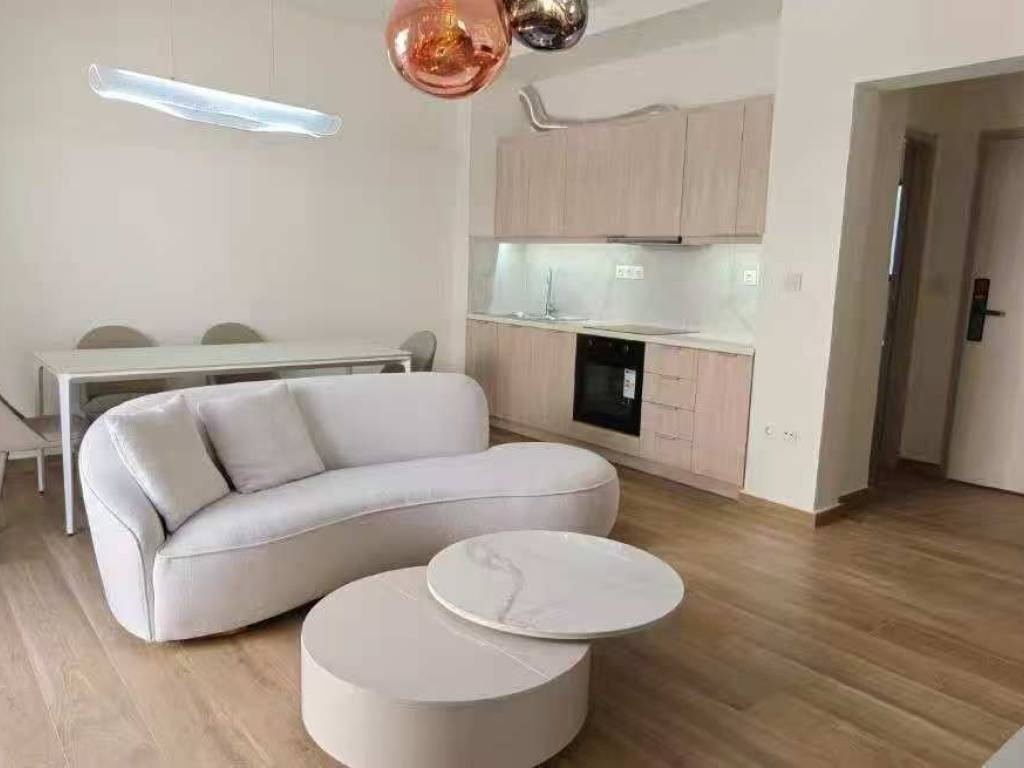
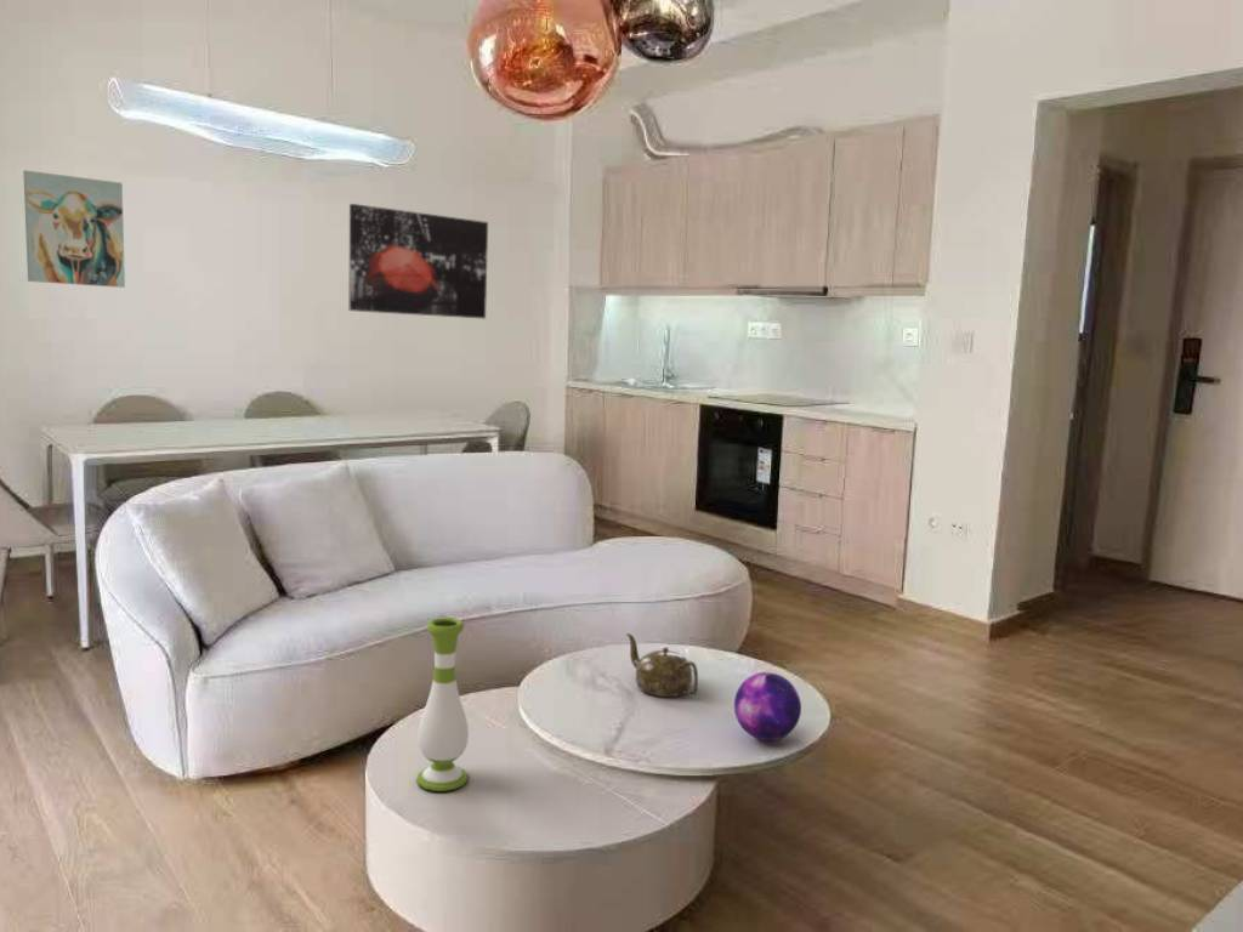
+ teapot (660, 665)
+ vase (443, 701)
+ decorative orb (767, 705)
+ wall art (75, 231)
+ wall art (421, 265)
